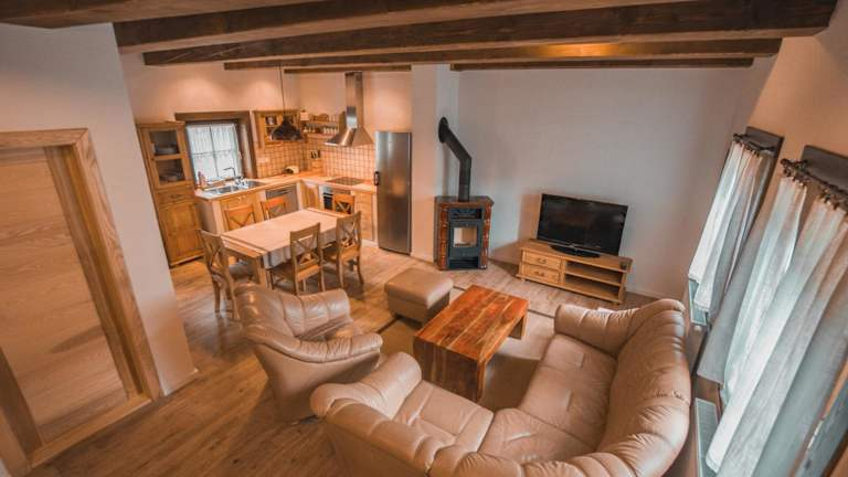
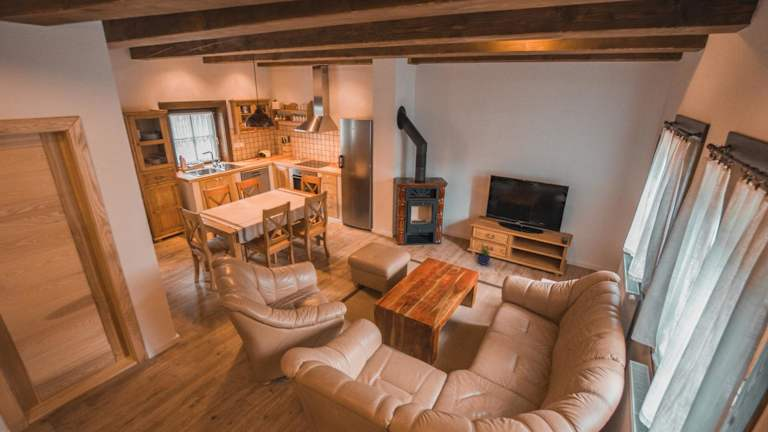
+ potted plant (485, 253)
